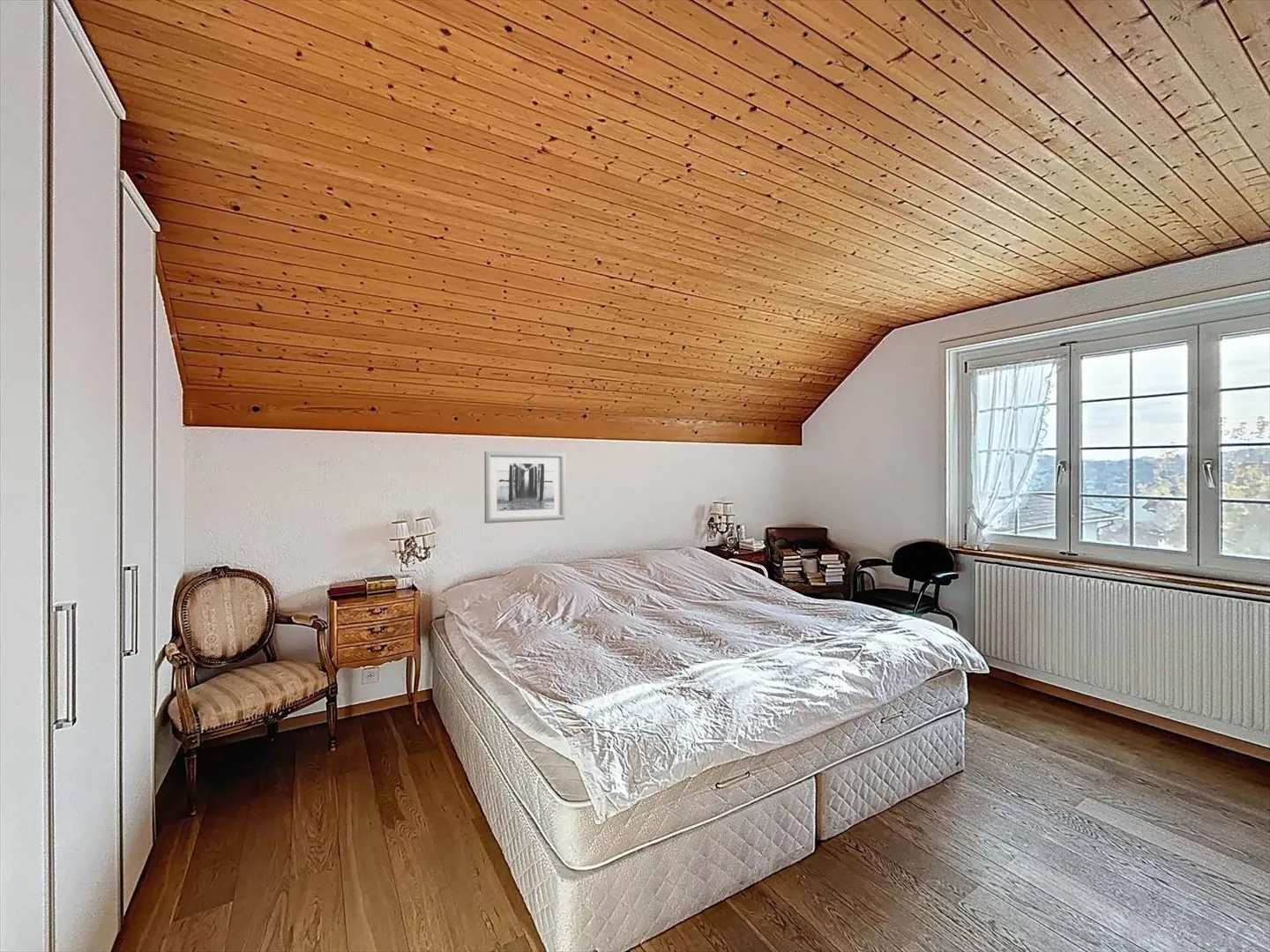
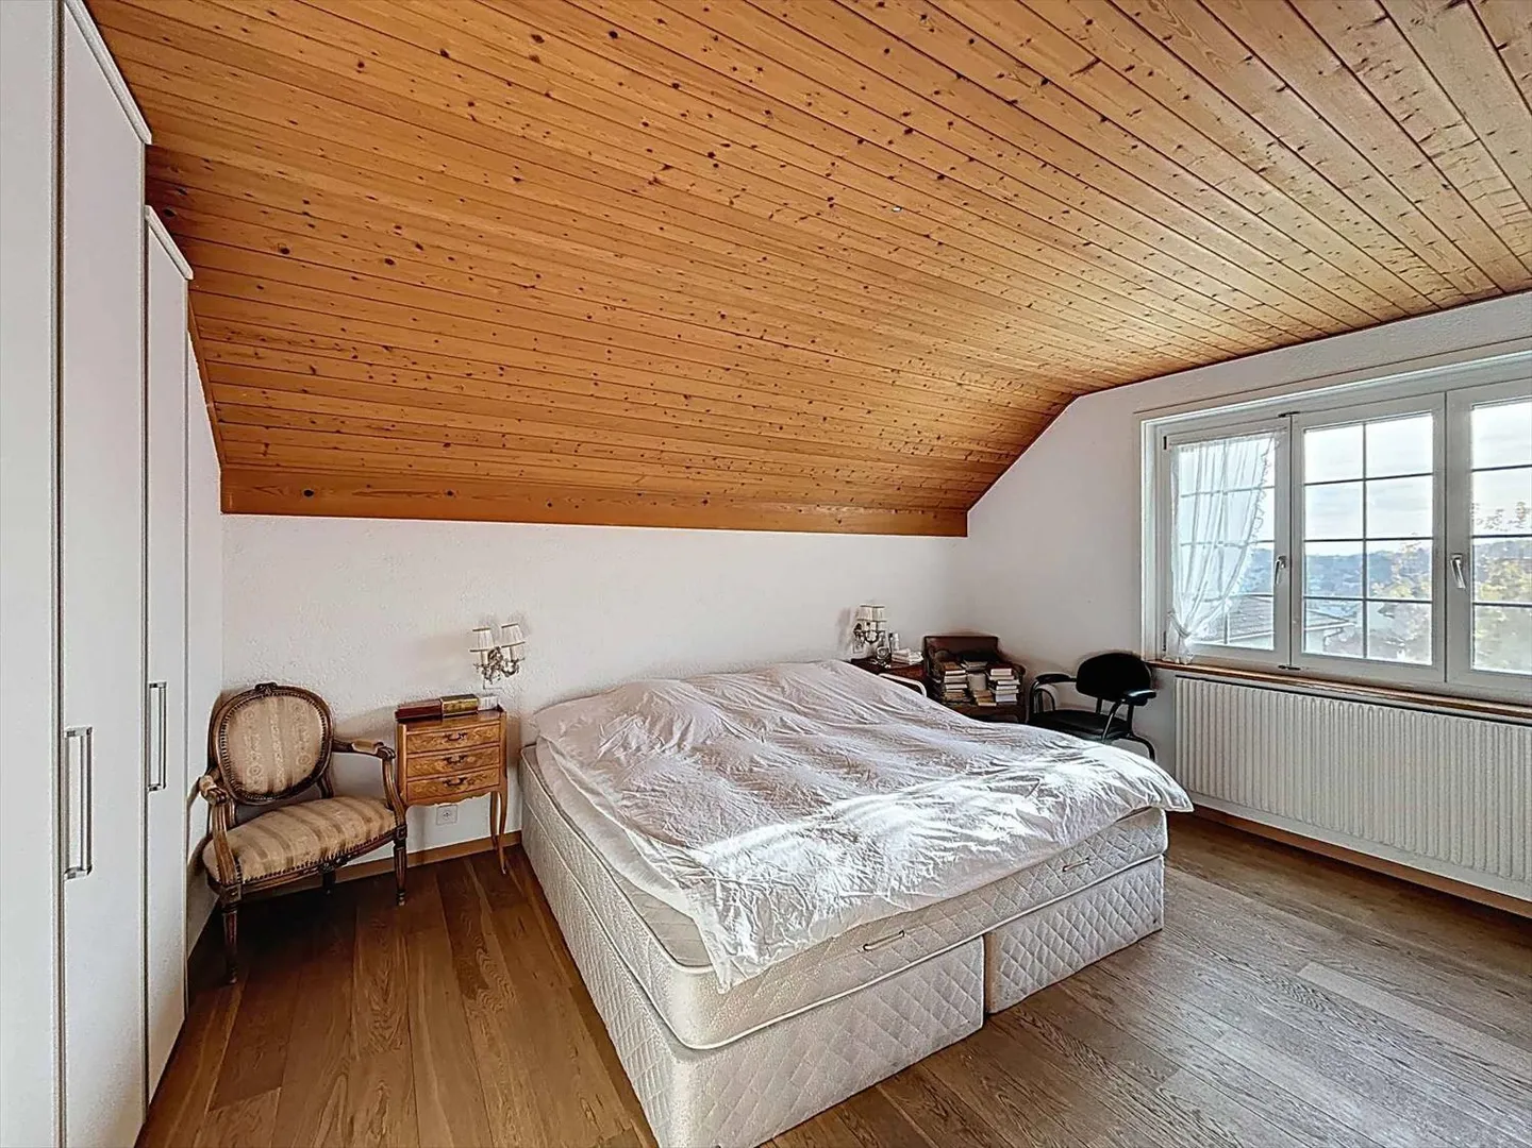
- wall art (526, 487)
